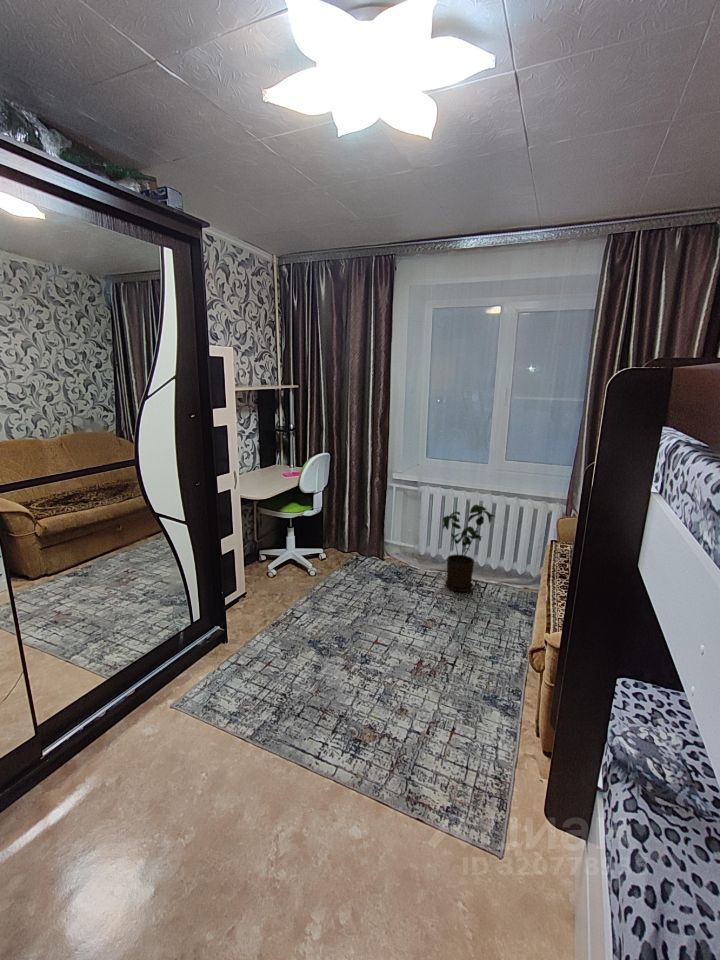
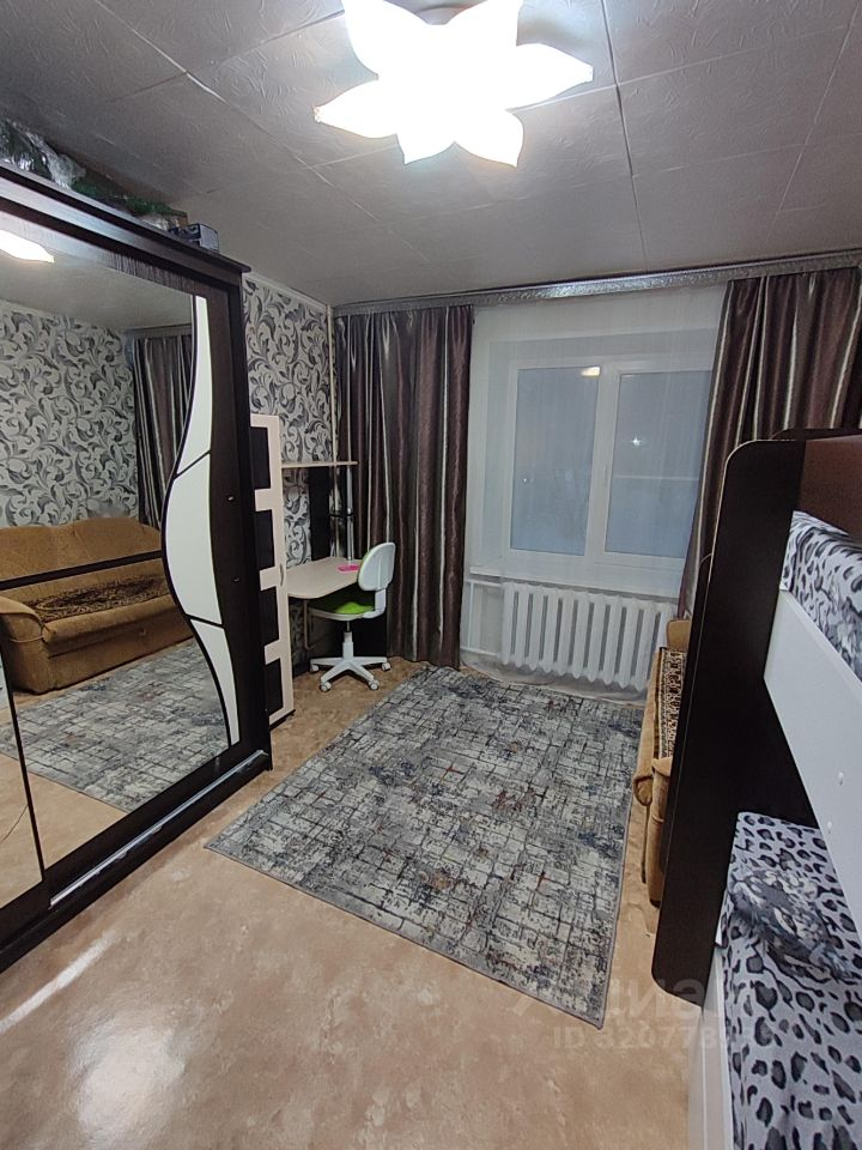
- house plant (463, 547)
